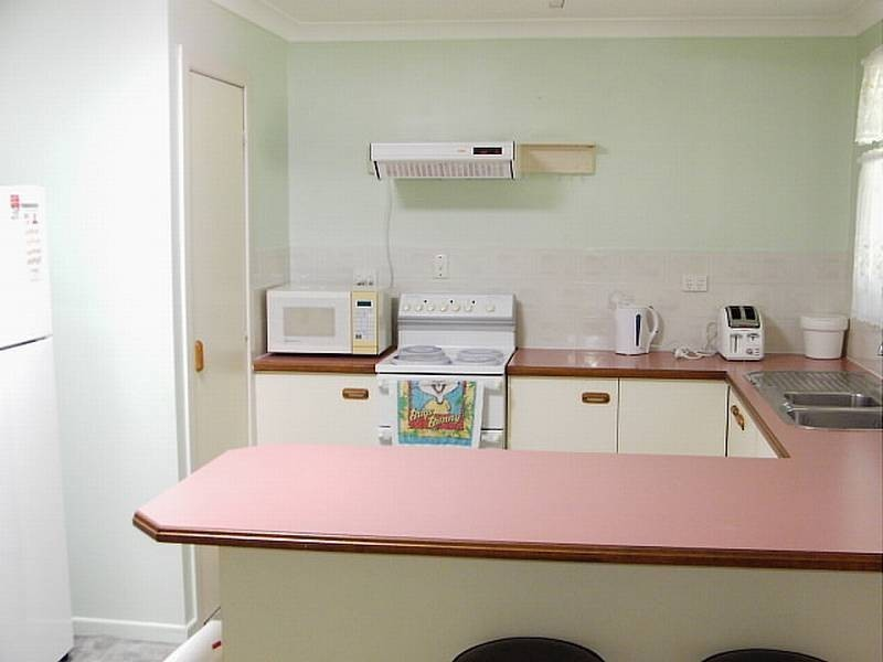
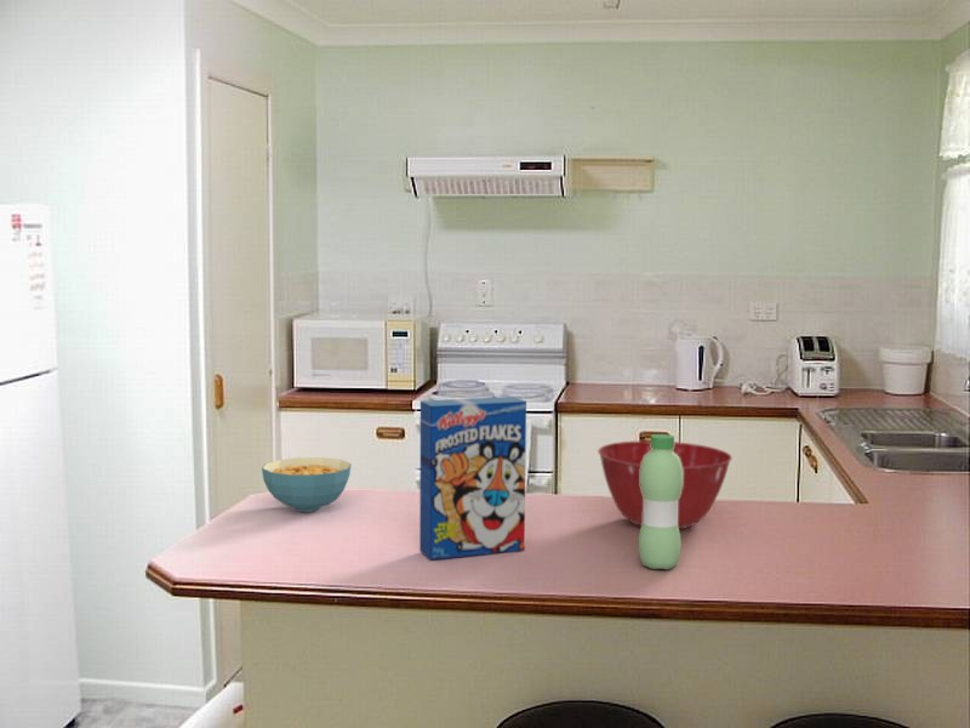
+ cereal box (473, 476)
+ water bottle (660, 501)
+ mixing bowl (680, 493)
+ cereal bowl (307, 487)
